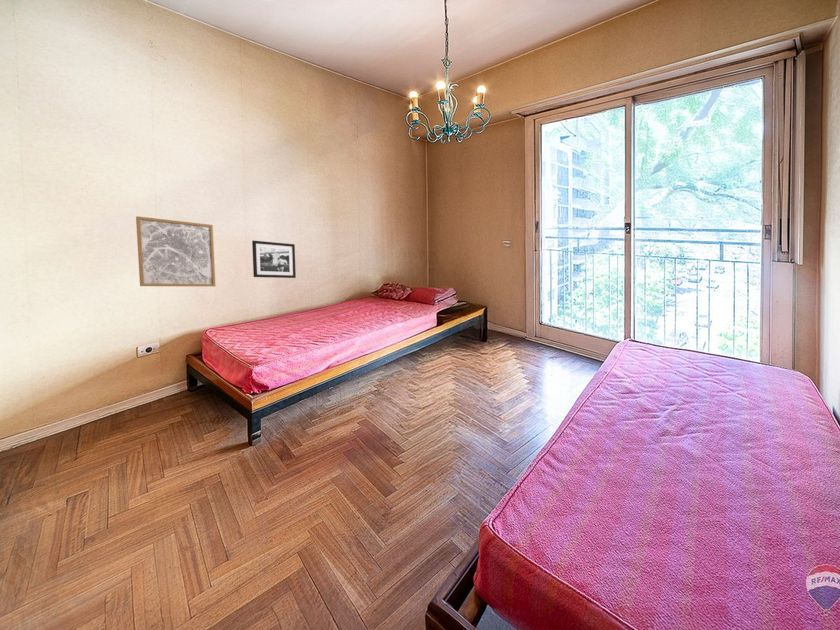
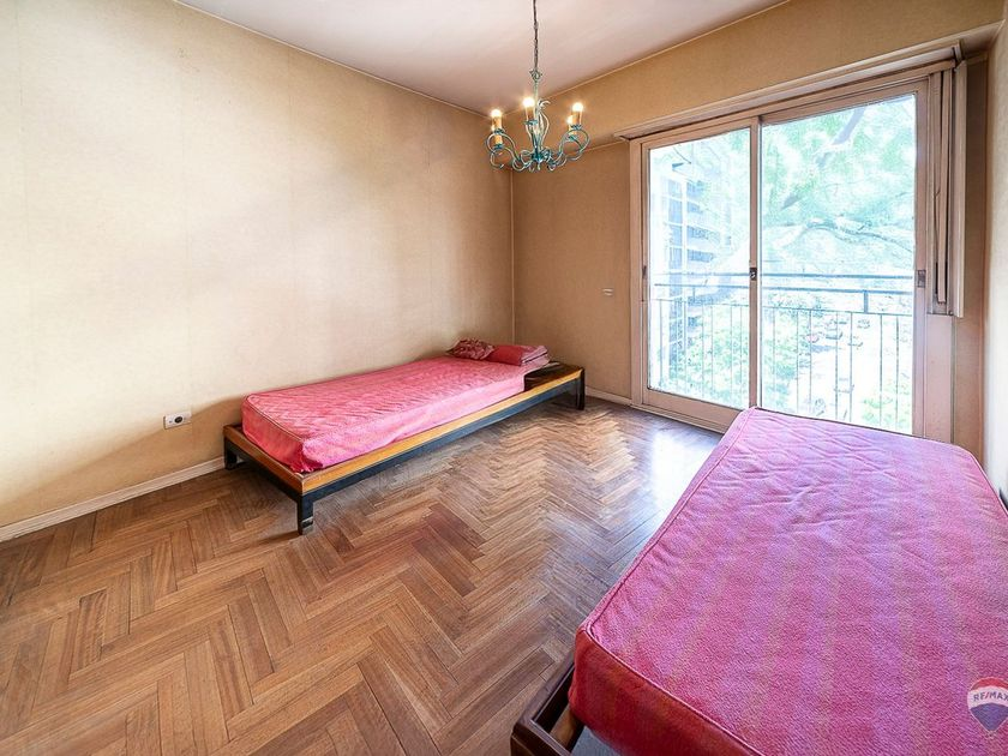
- picture frame (274, 260)
- wall art (178, 253)
